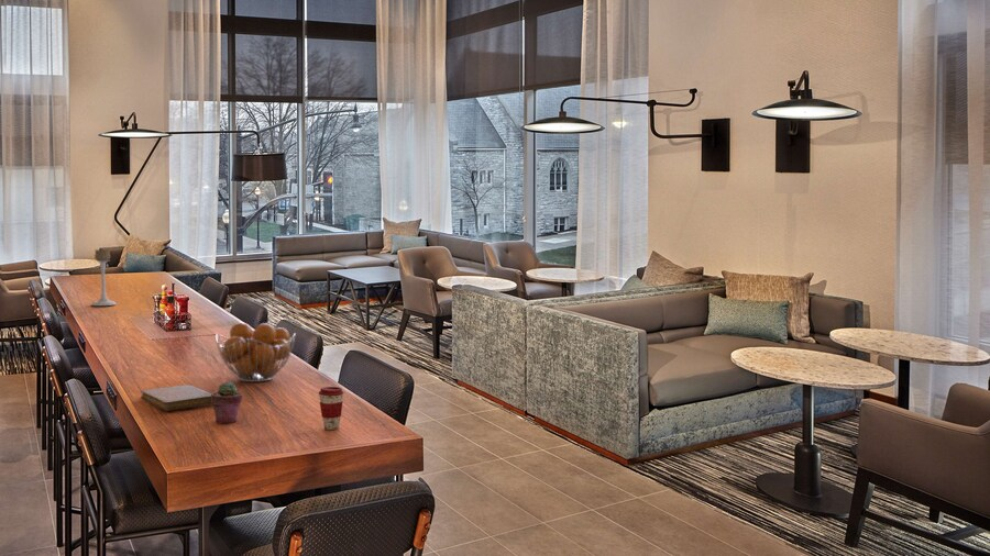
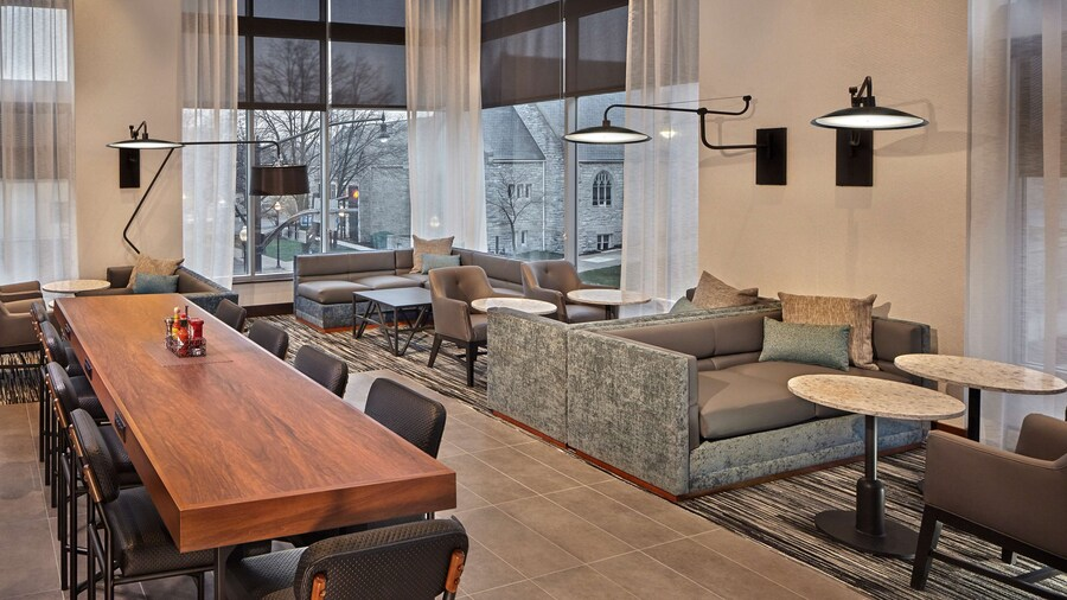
- fruit basket (256, 351)
- coffee cup (331, 408)
- notebook (178, 397)
- candle holder (102, 277)
- potted succulent (227, 401)
